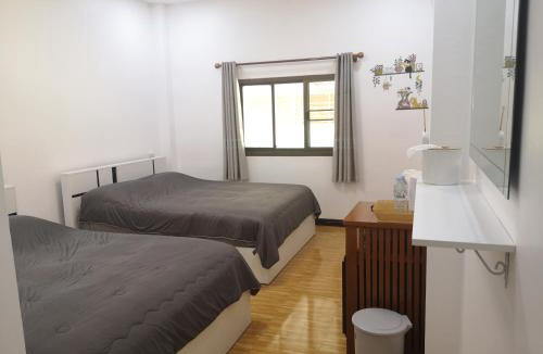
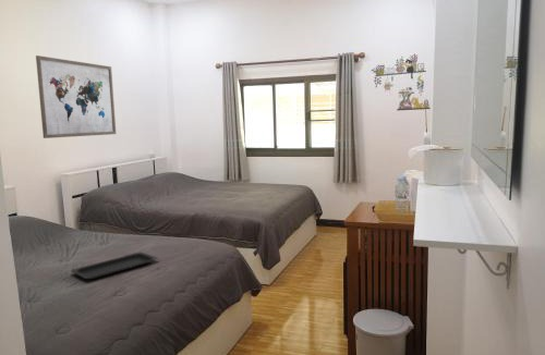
+ wall art (80, 99)
+ serving tray (116, 266)
